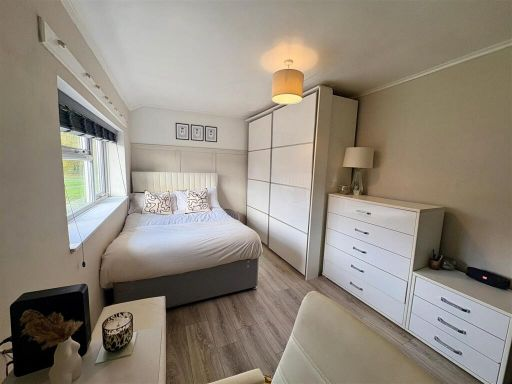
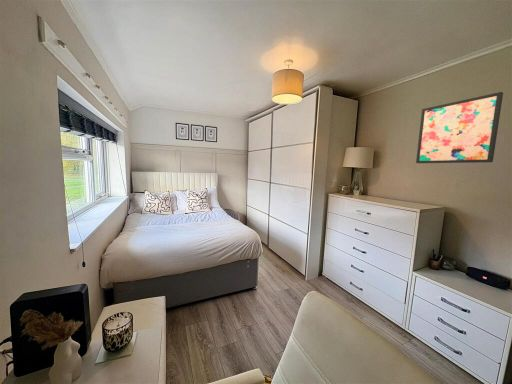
+ wall art (453, 132)
